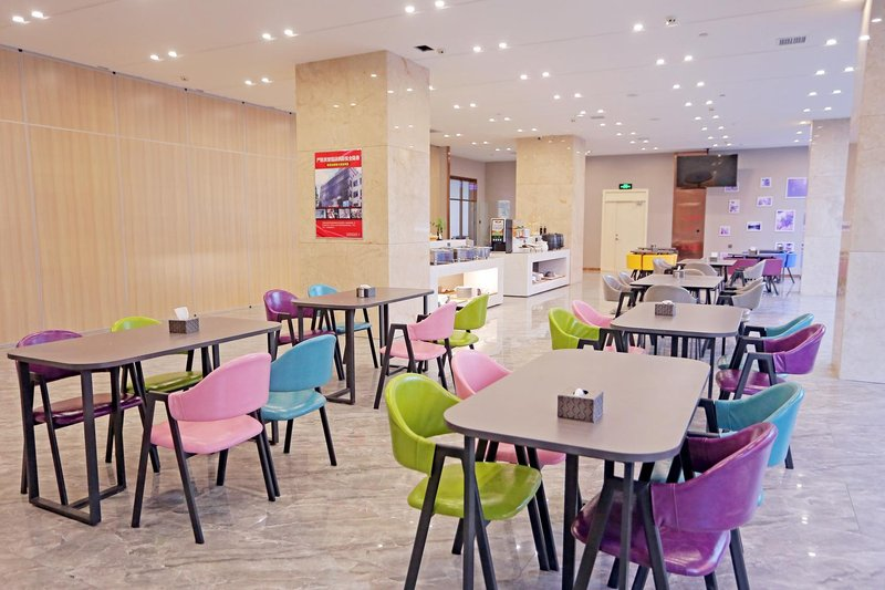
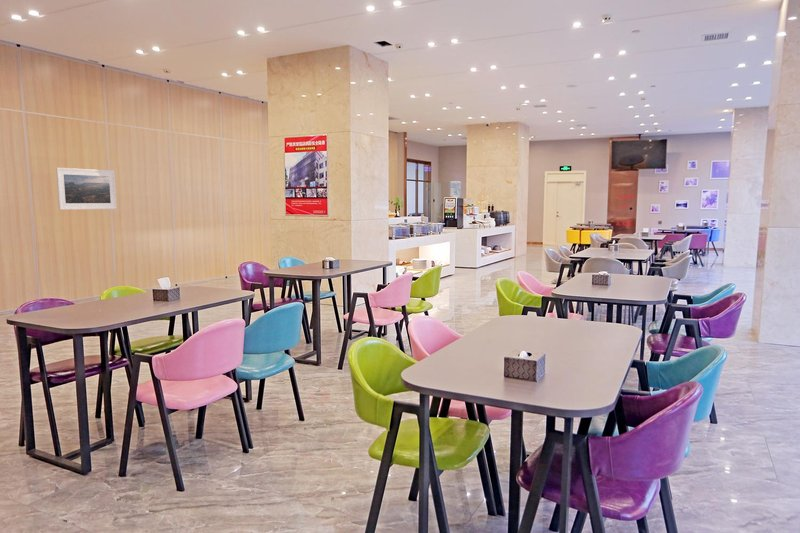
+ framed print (87, 189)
